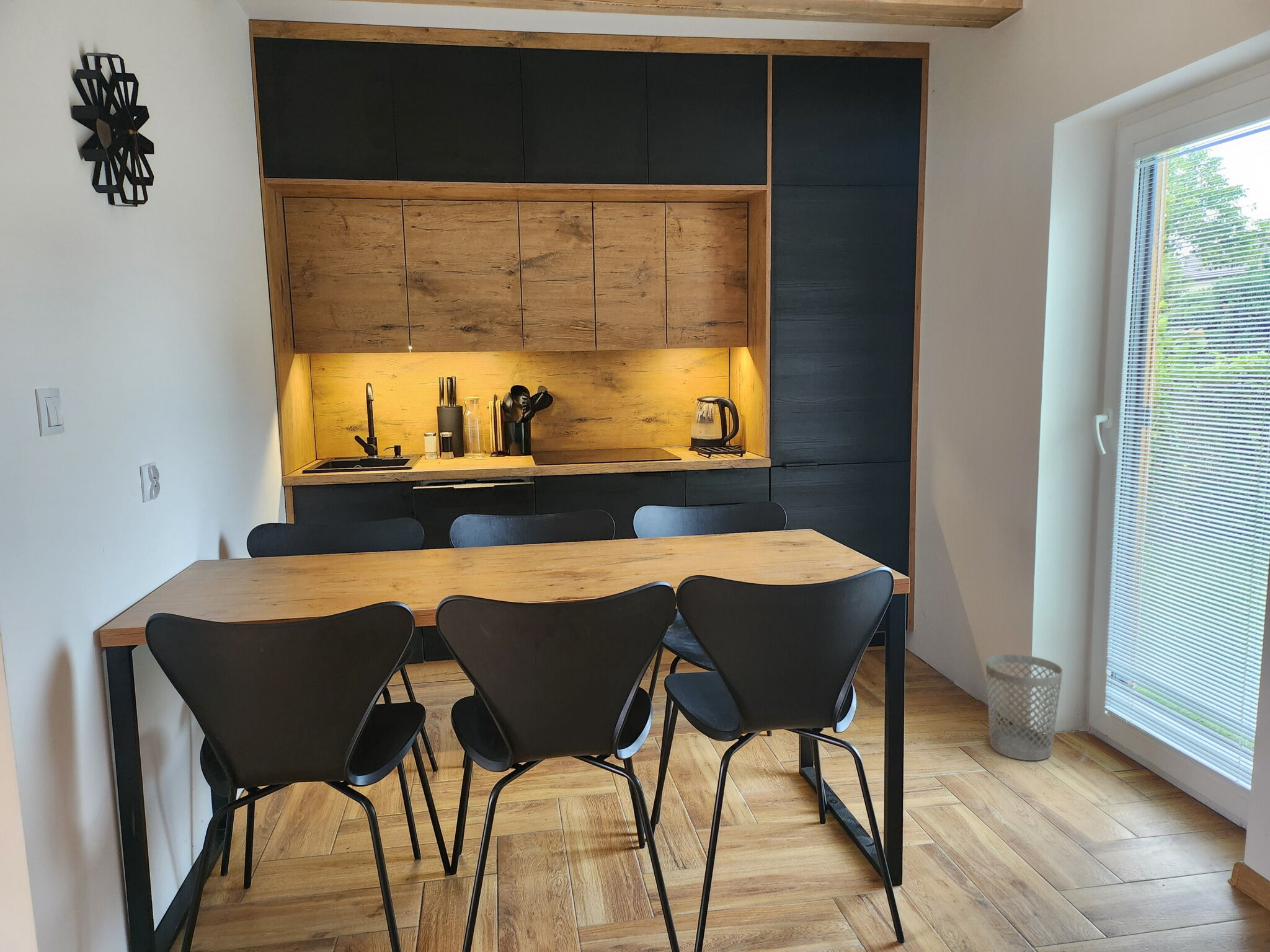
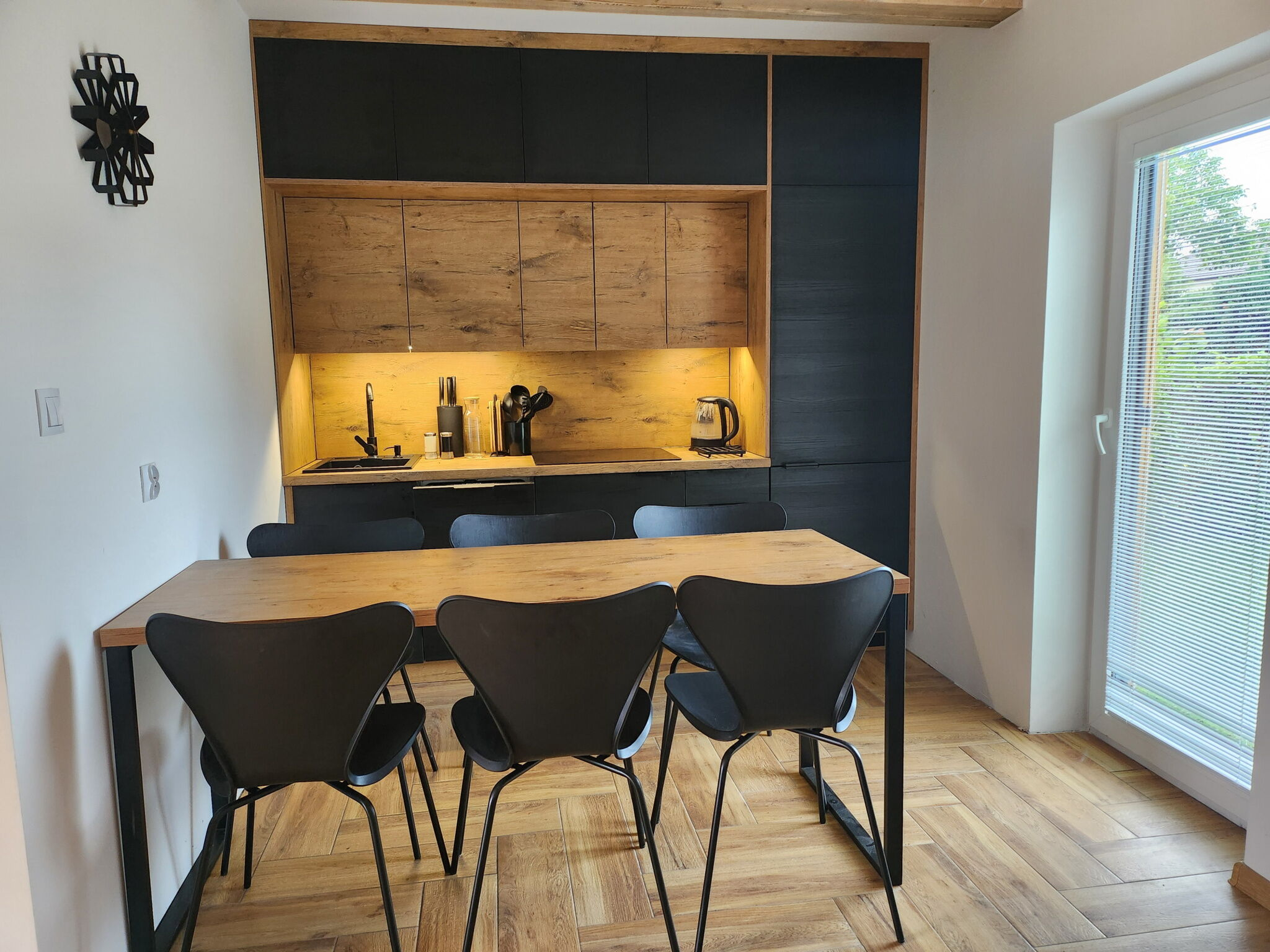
- wastebasket (1022, 707)
